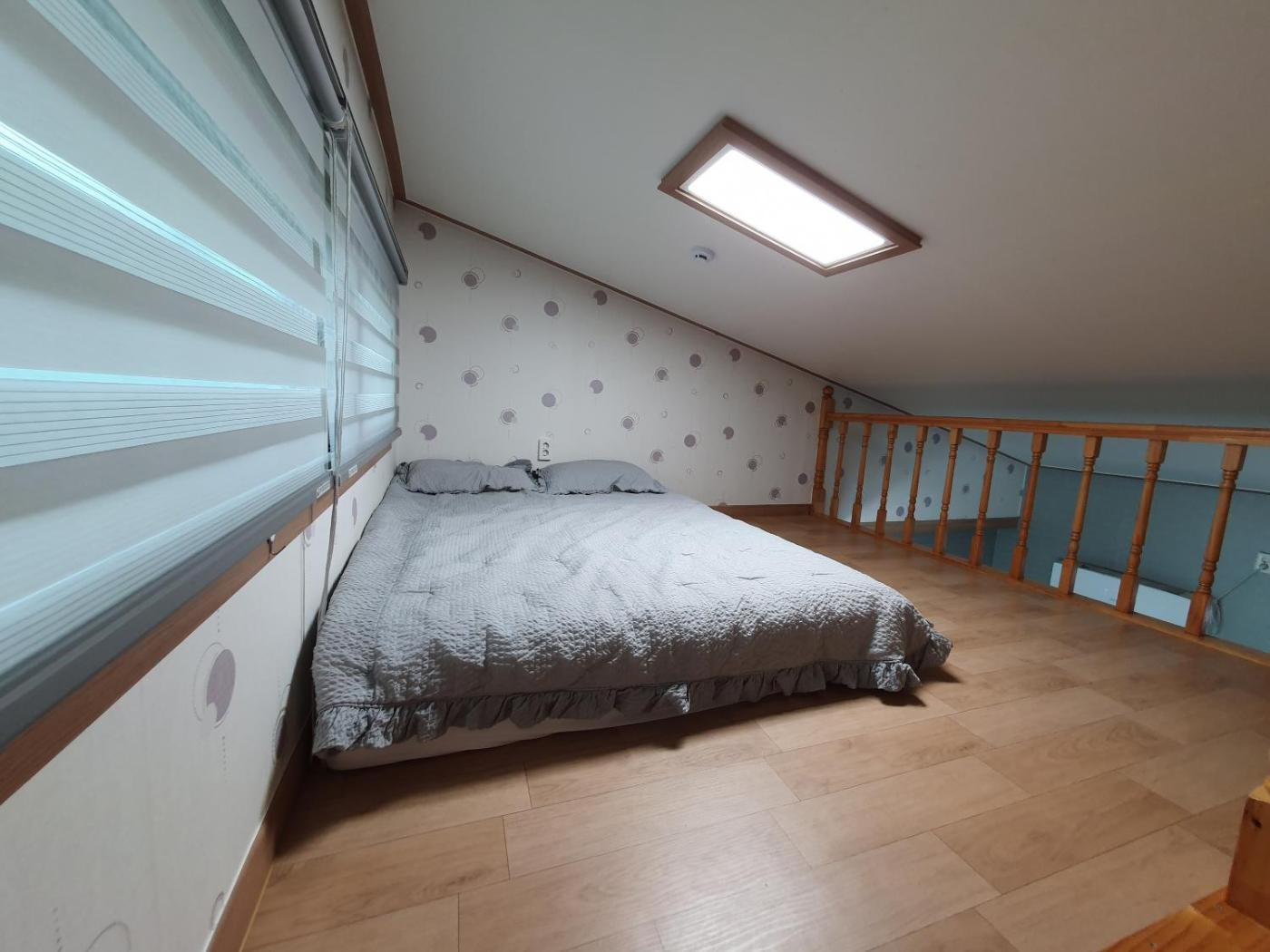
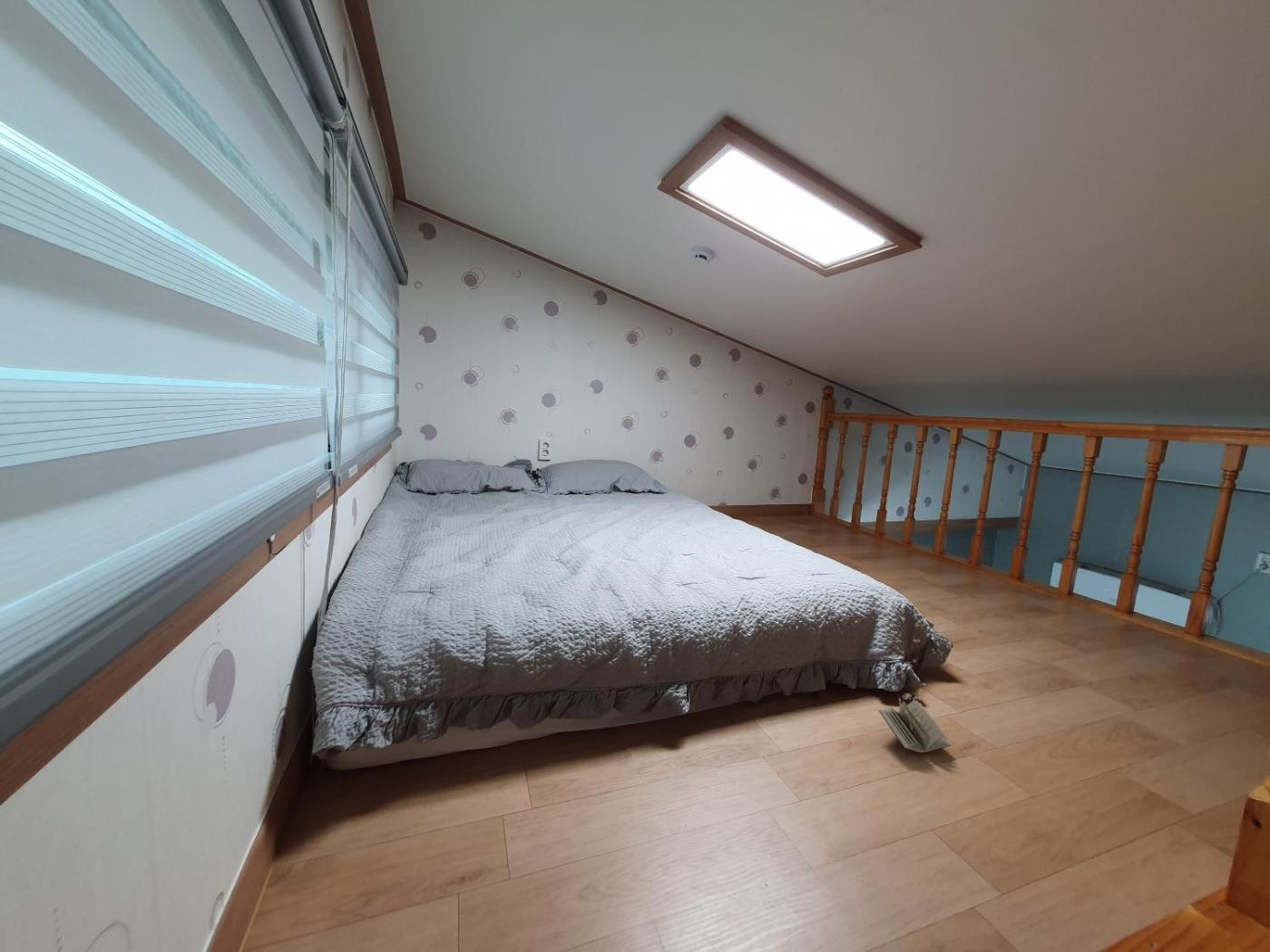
+ book (910, 695)
